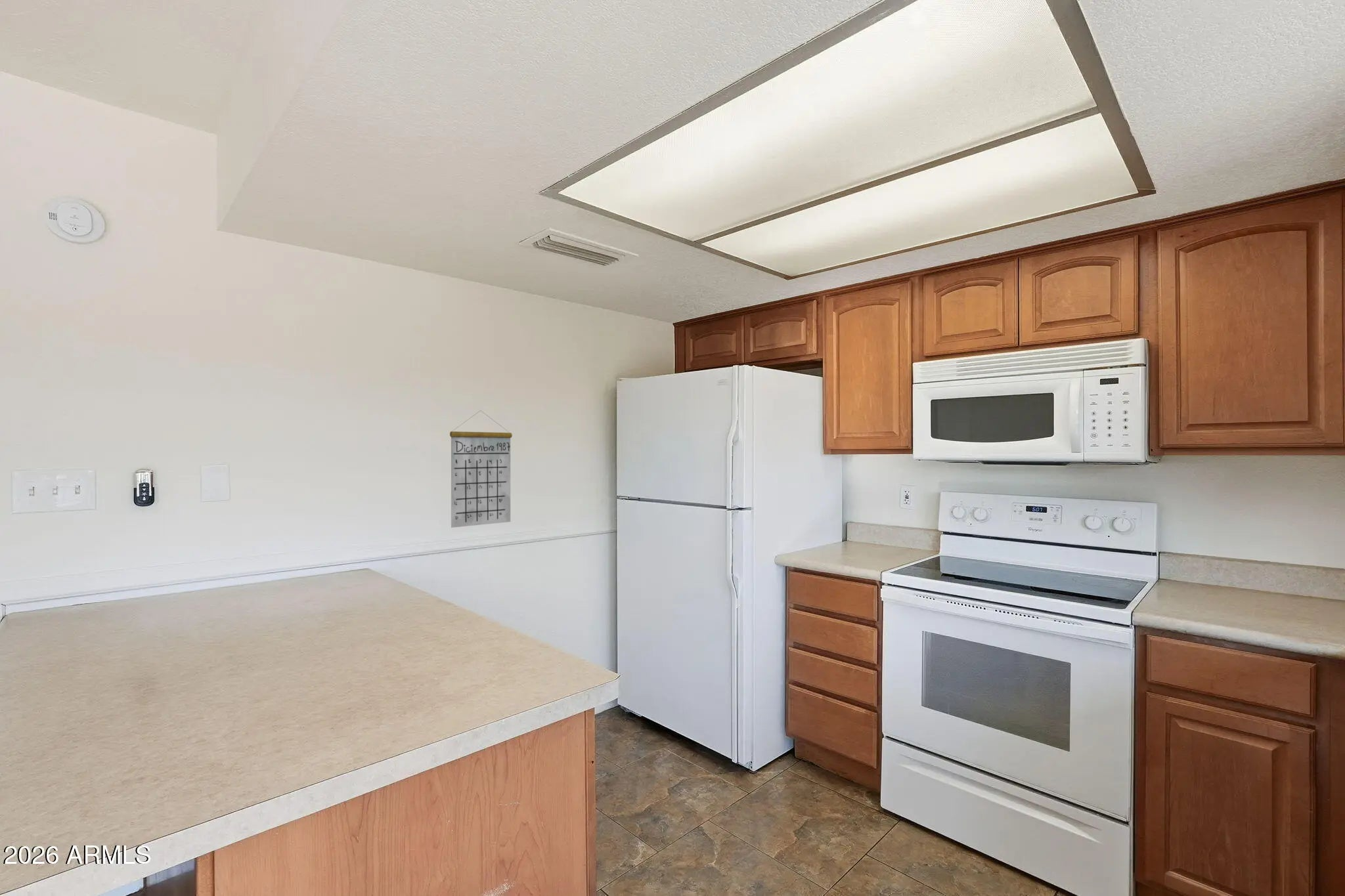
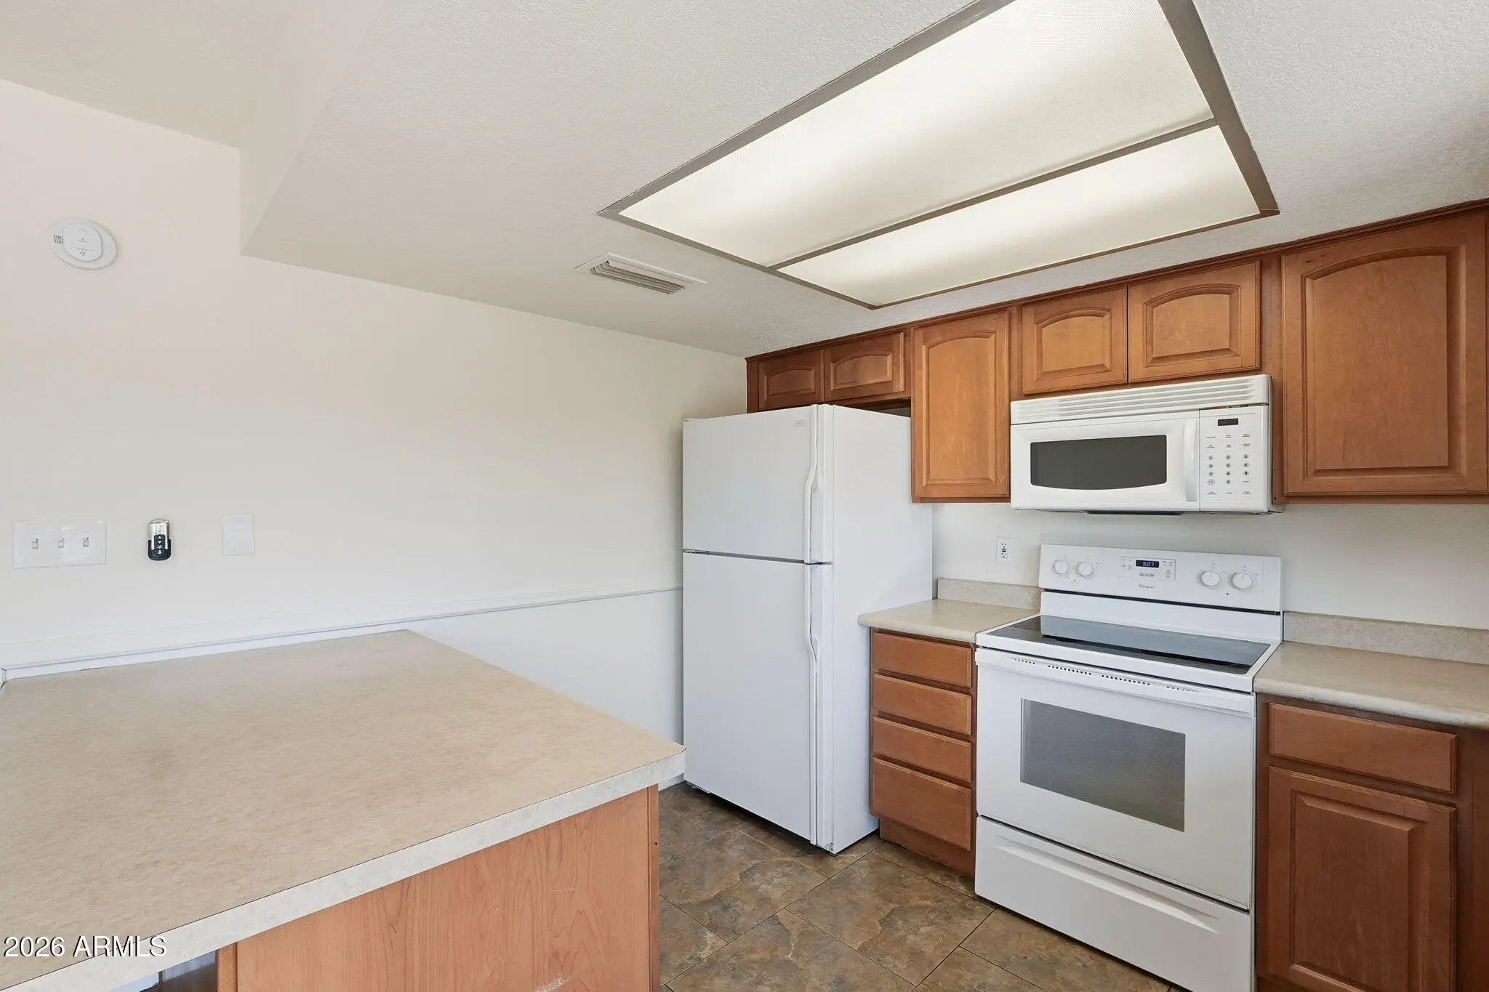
- calendar (481, 467)
